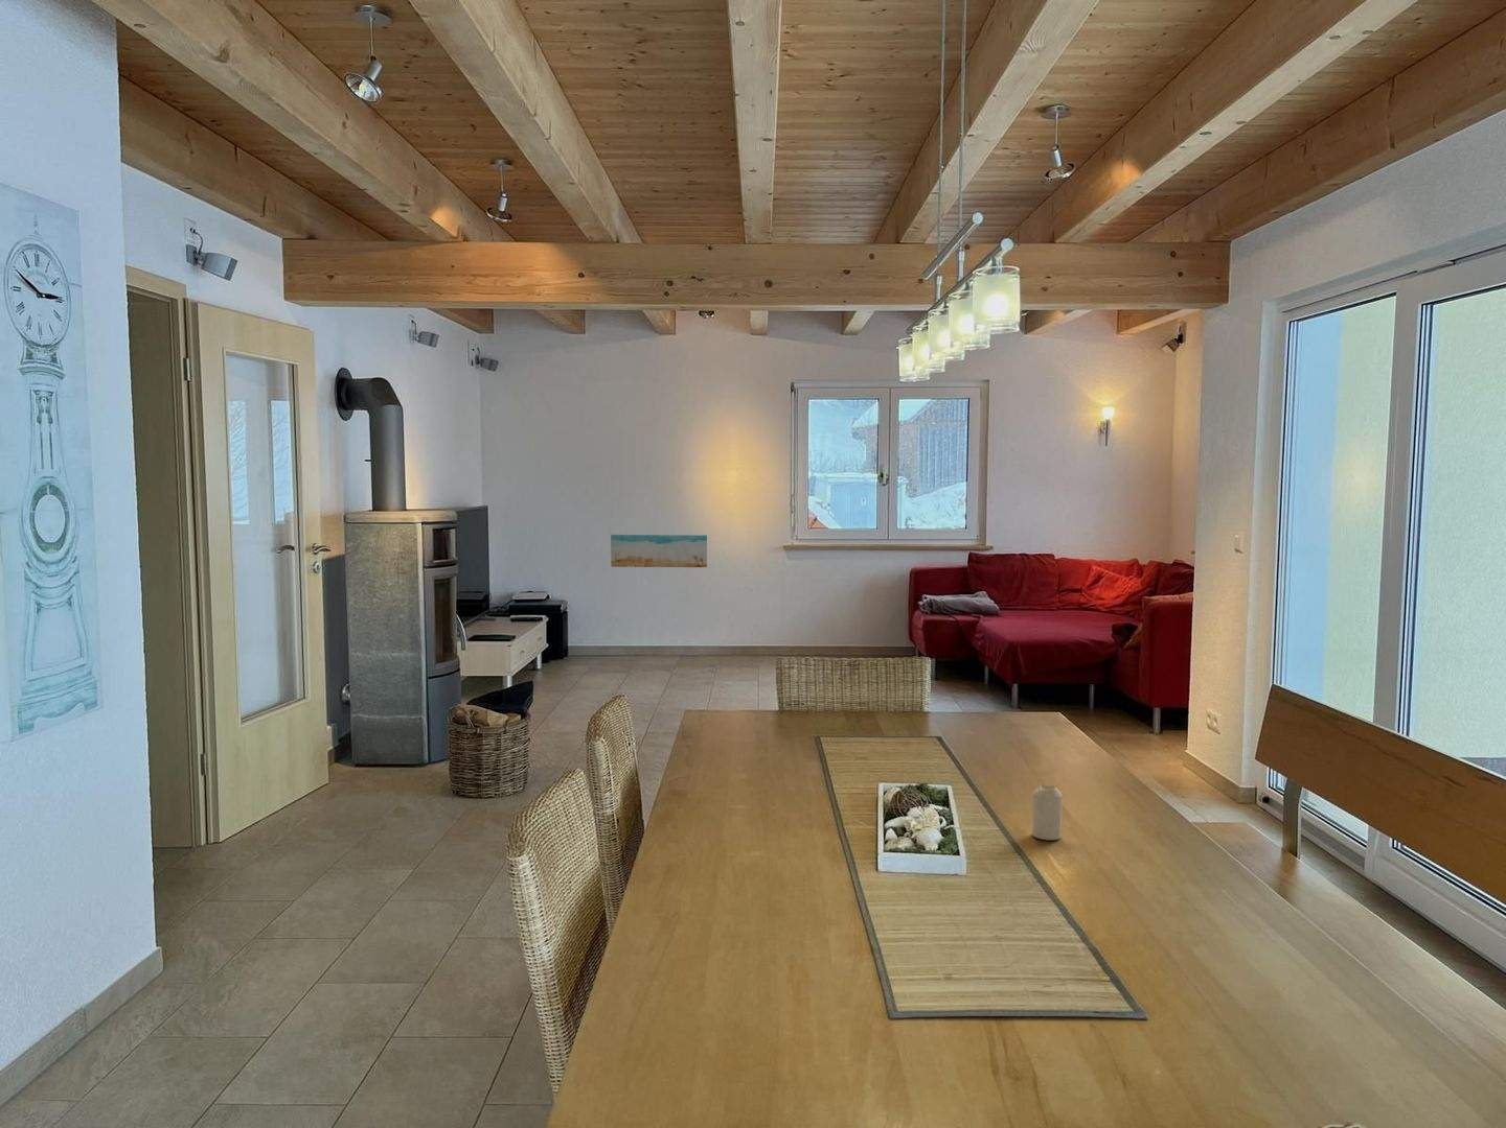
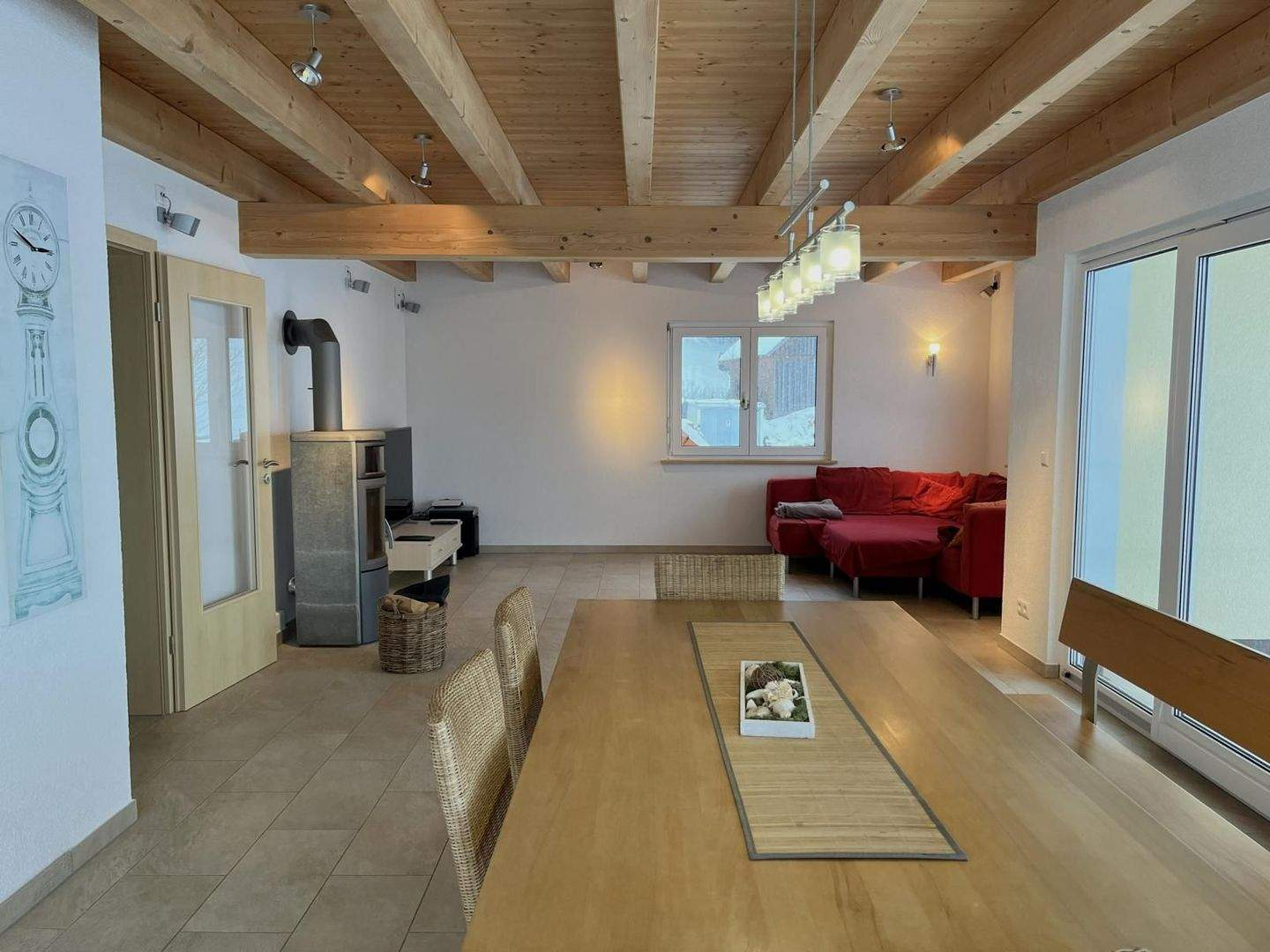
- candle (1047, 810)
- wall art (659, 551)
